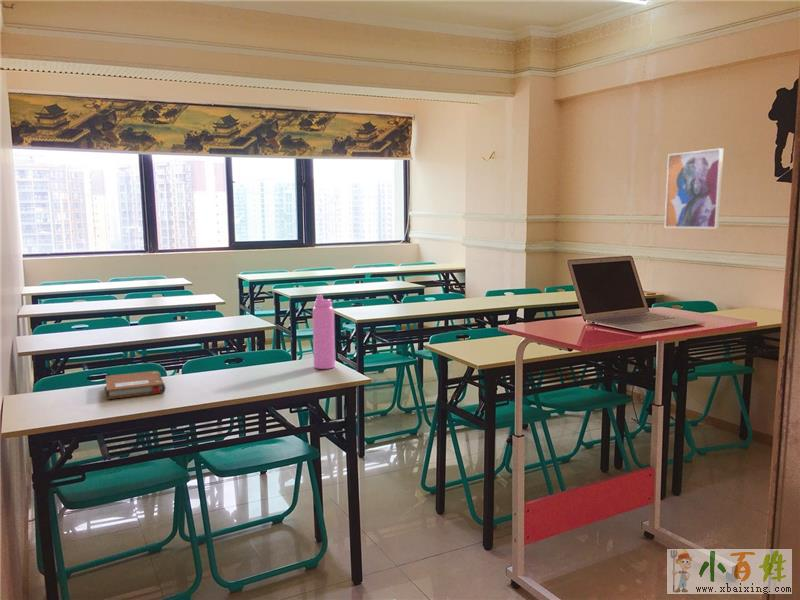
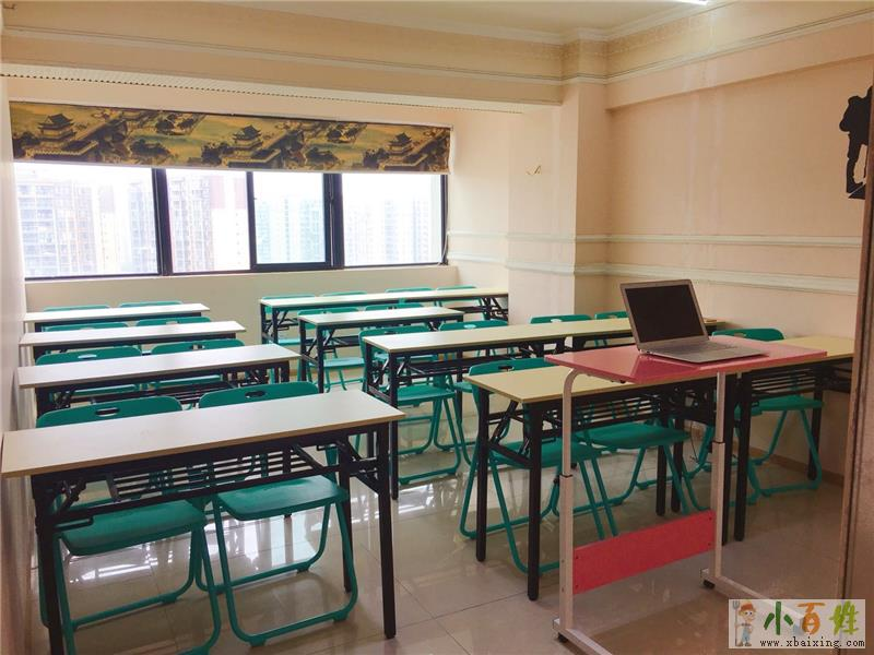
- water bottle (323, 331)
- notebook (135, 384)
- wall art (692, 190)
